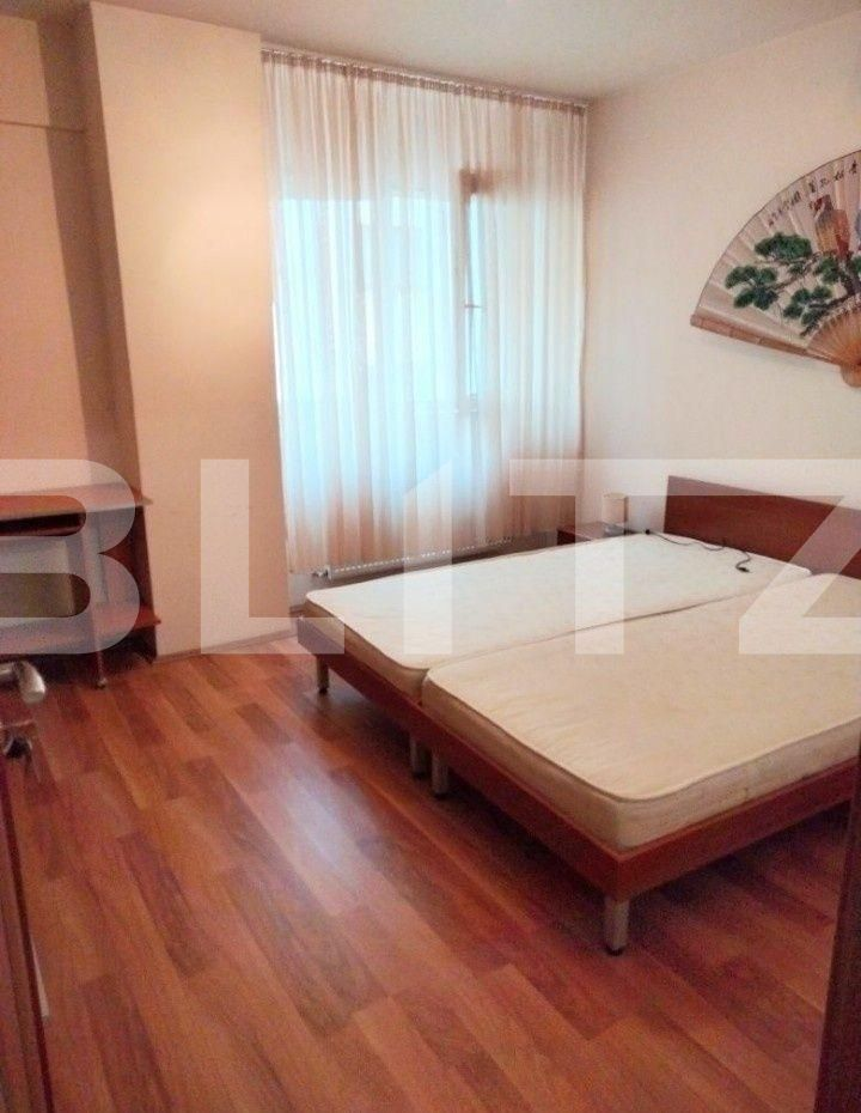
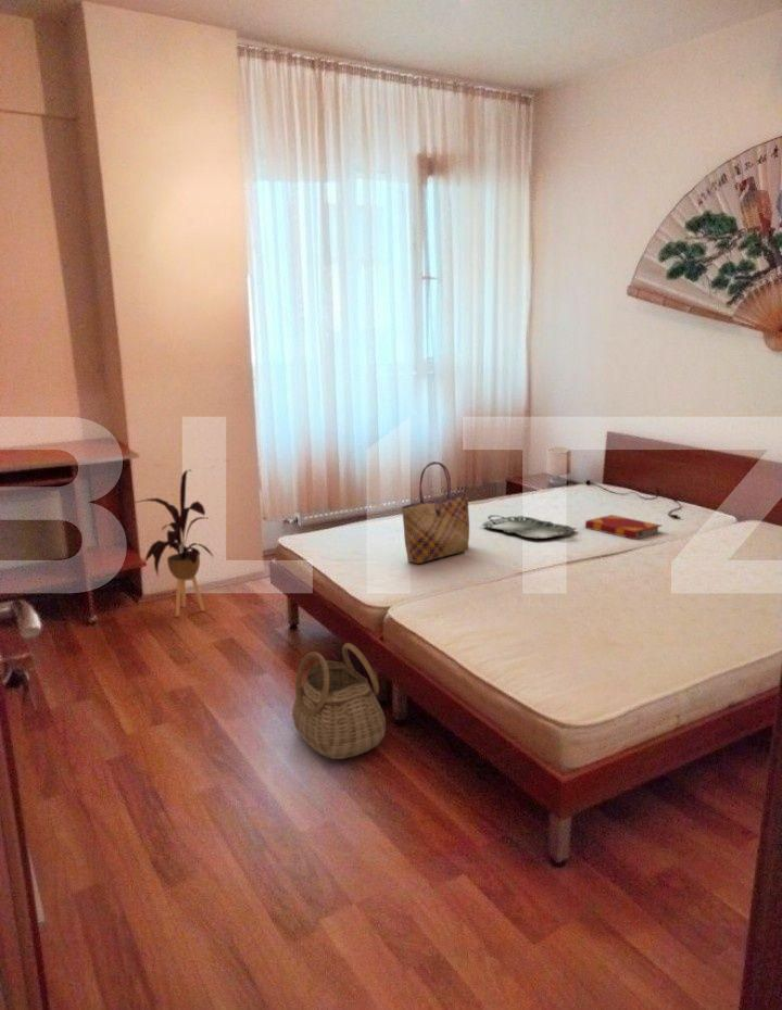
+ house plant (175, 543)
+ serving tray (528, 527)
+ hardback book (622, 527)
+ basket (337, 695)
+ tote bag (438, 509)
